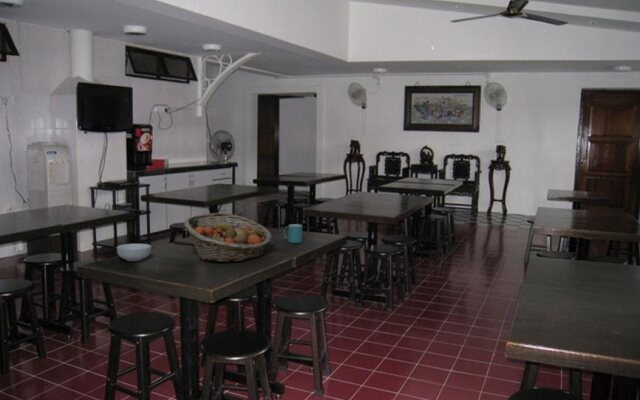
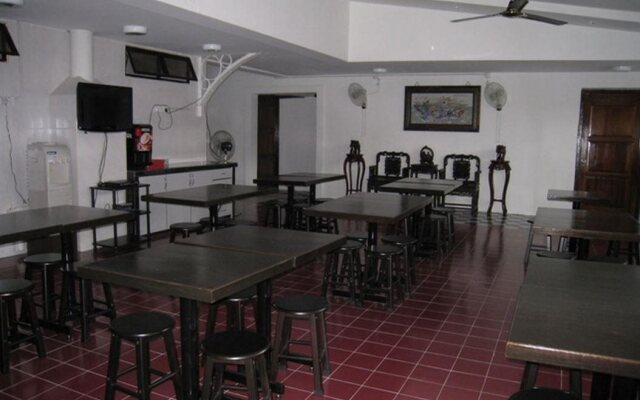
- cereal bowl (134, 252)
- mug (292, 233)
- fruit basket (228, 236)
